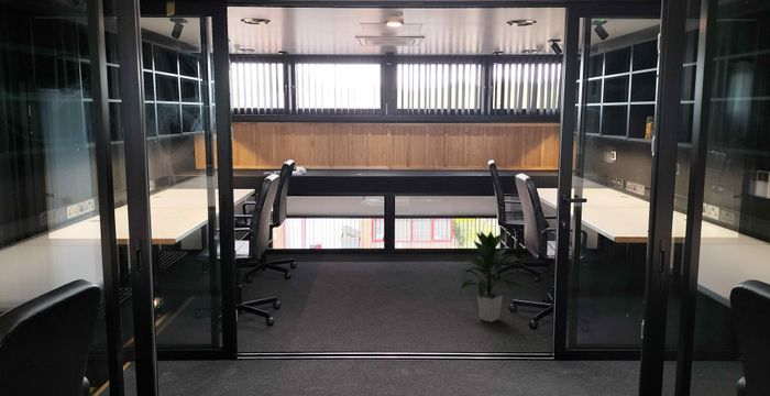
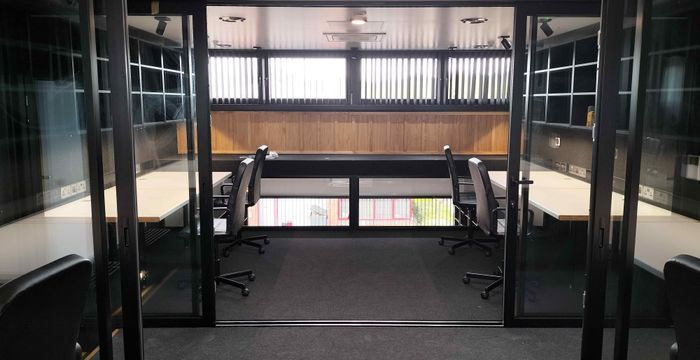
- indoor plant (488, 273)
